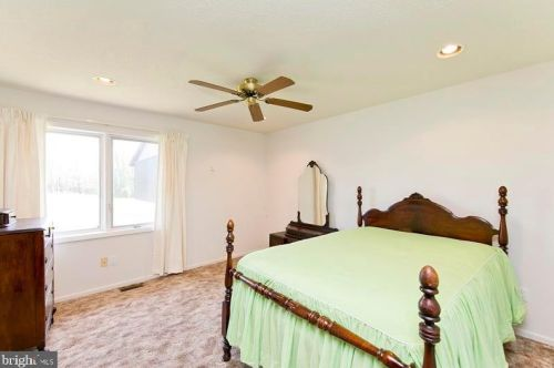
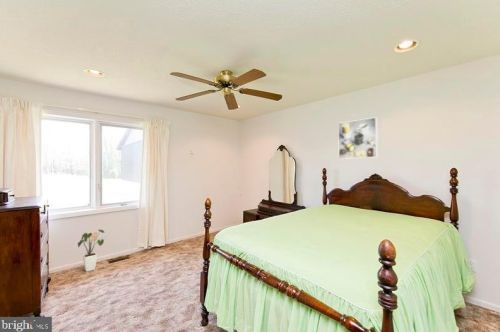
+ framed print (356, 139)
+ house plant (92, 249)
